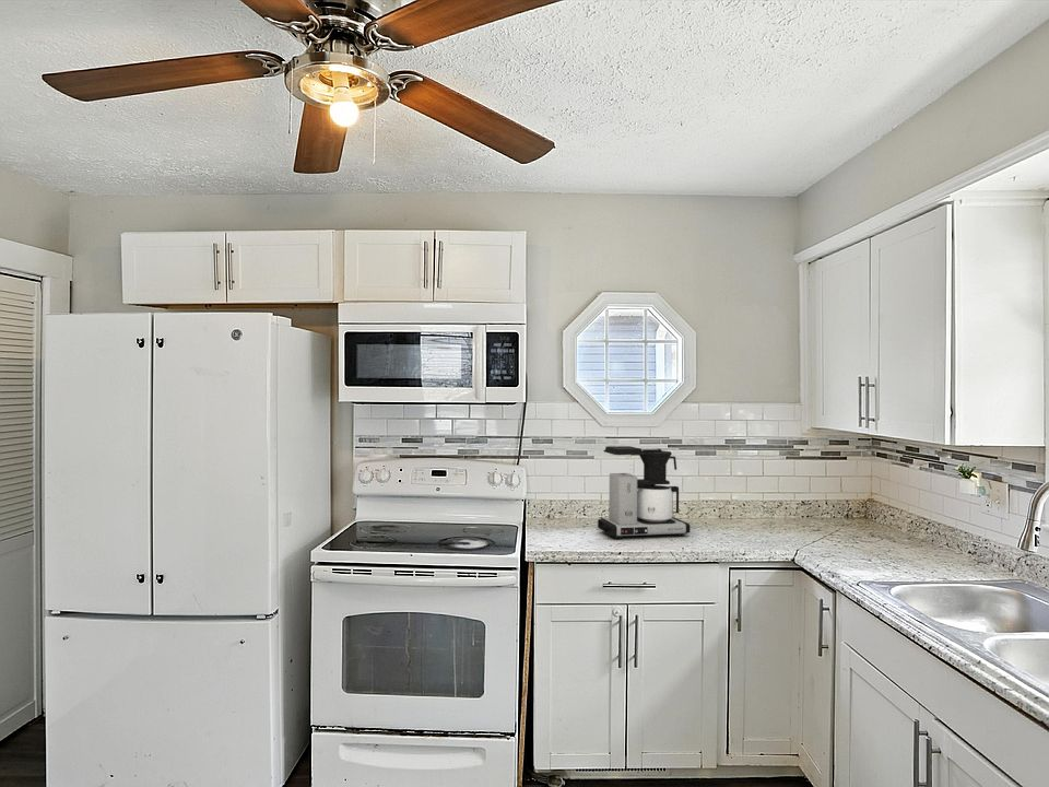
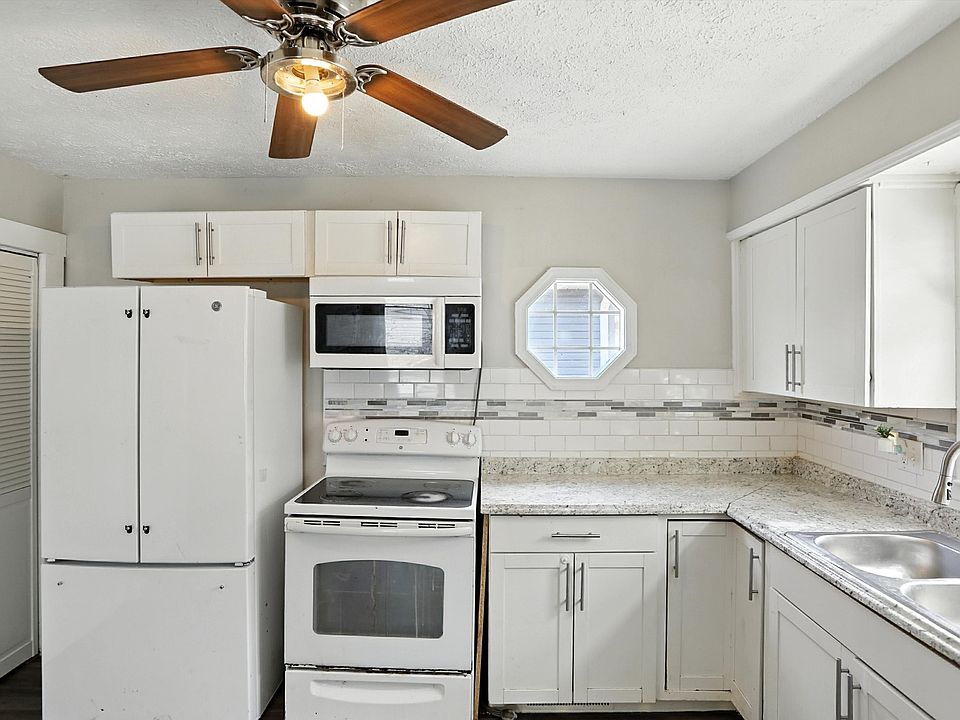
- coffee maker (643, 490)
